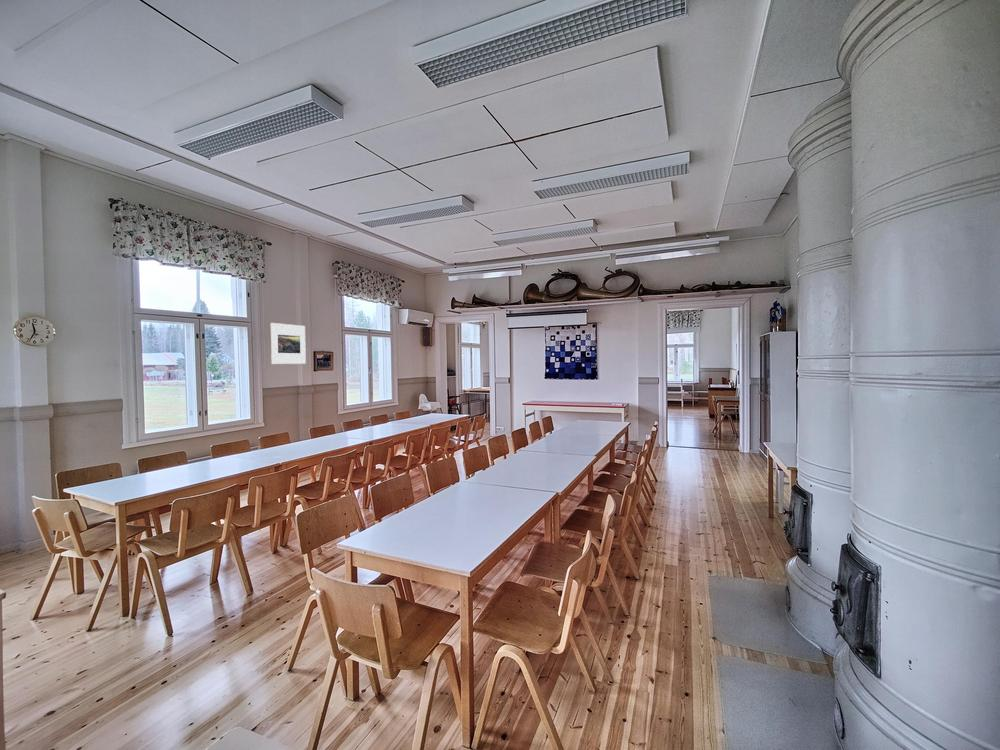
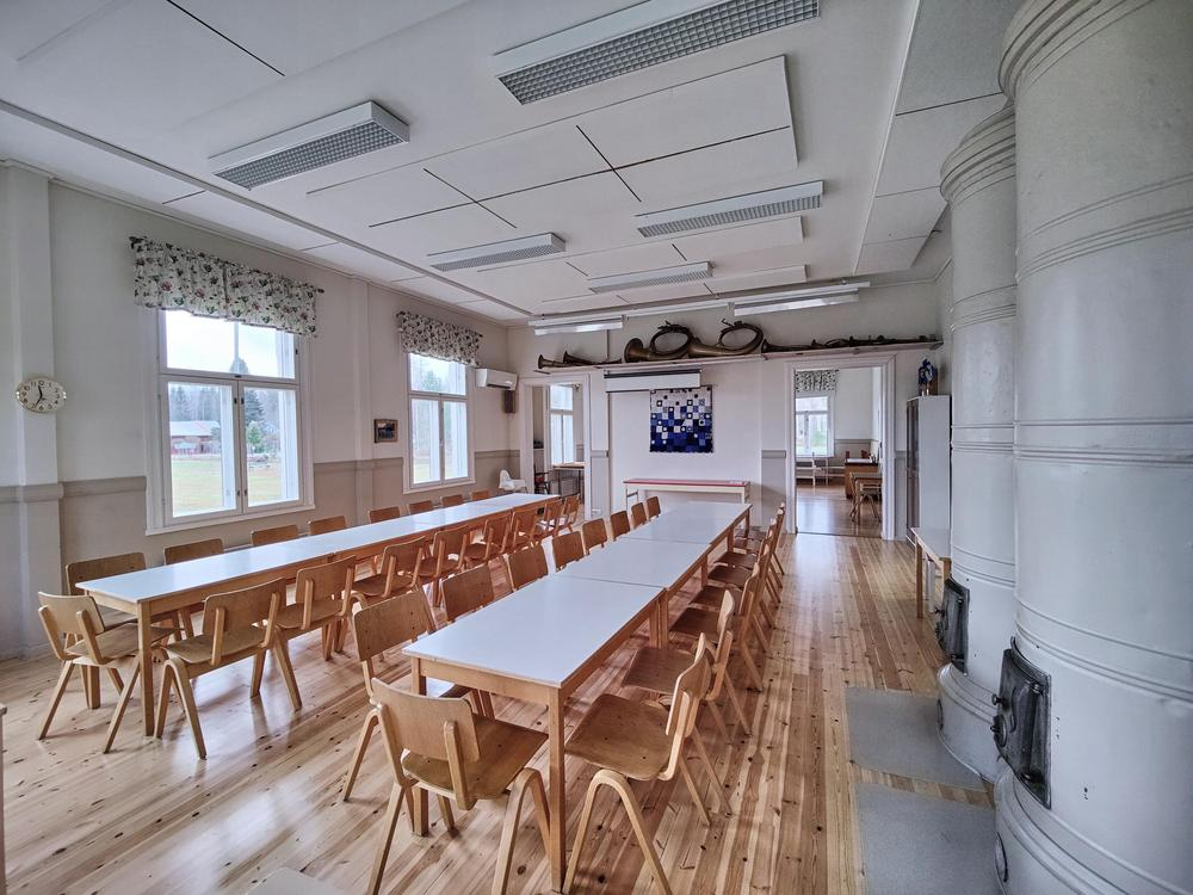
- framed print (288, 344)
